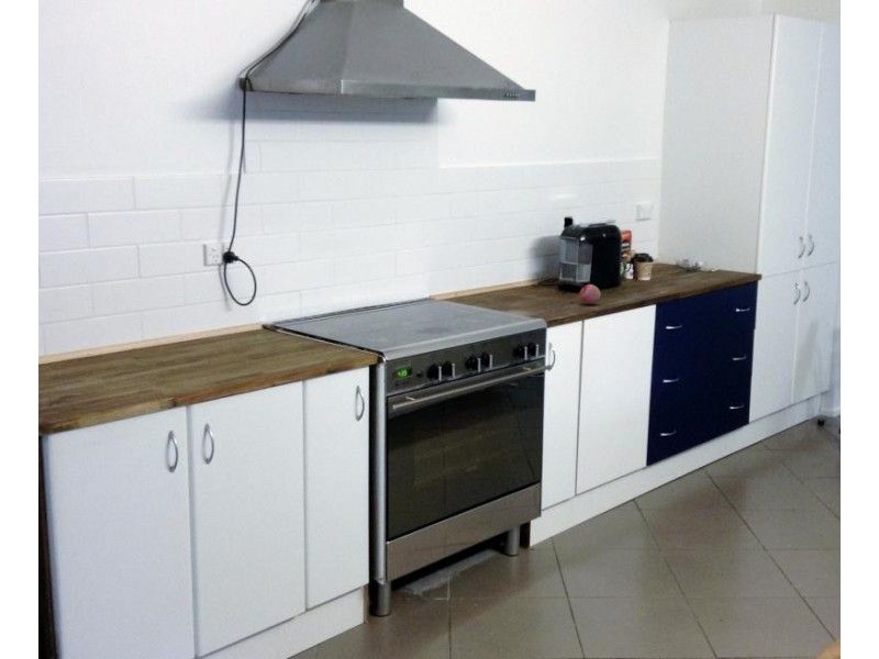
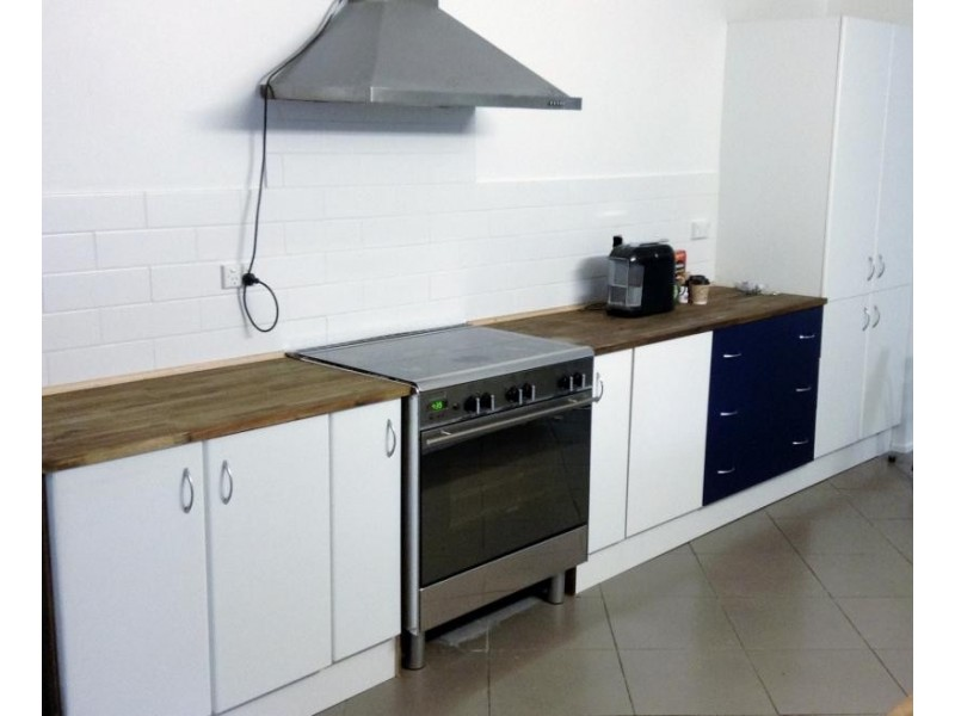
- fruit (589, 294)
